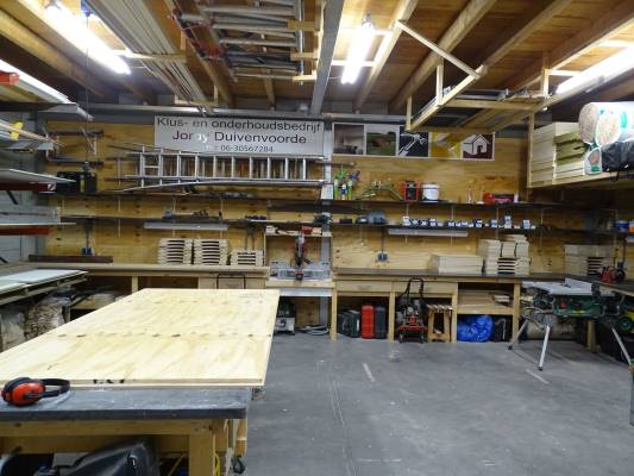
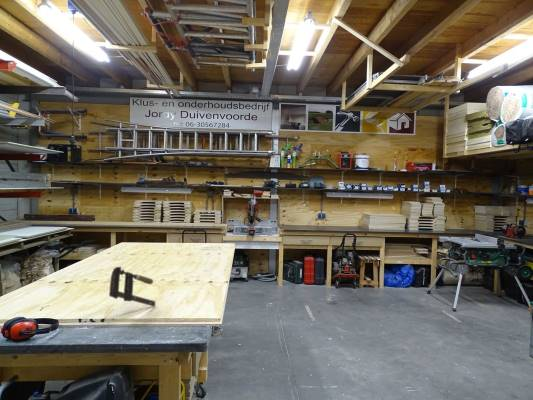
+ c-clamp (132, 288)
